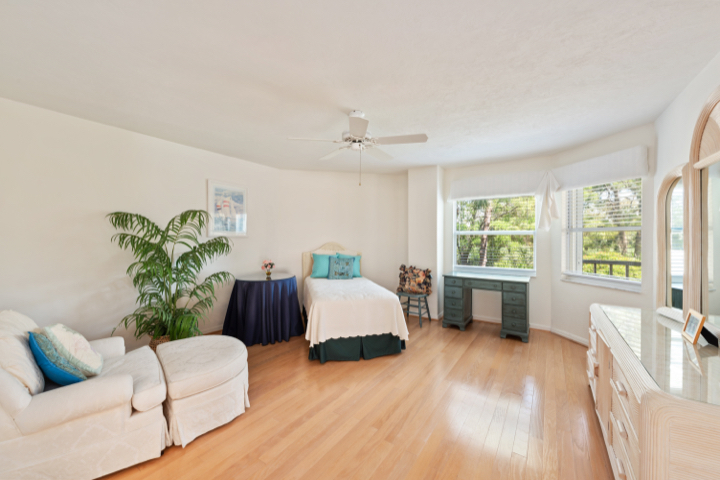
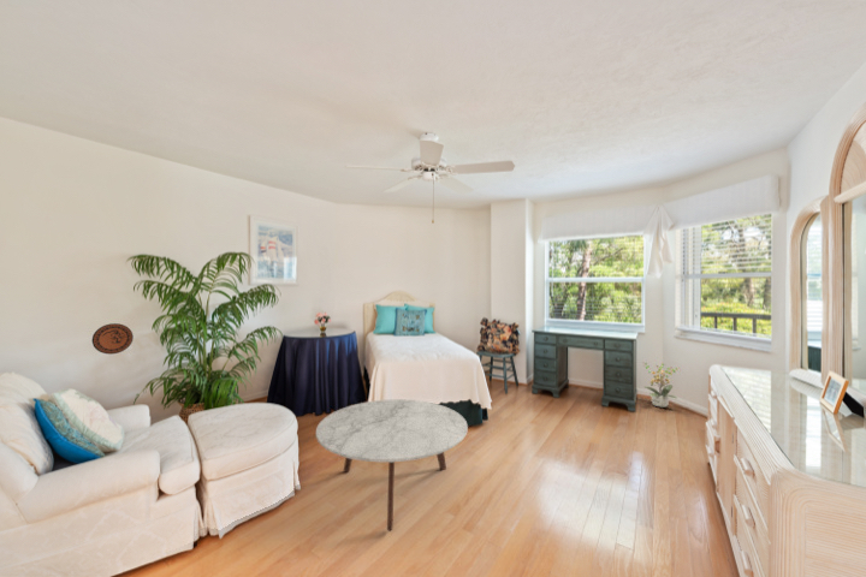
+ decorative plate (113, 338)
+ potted plant (659, 383)
+ coffee table (392, 454)
